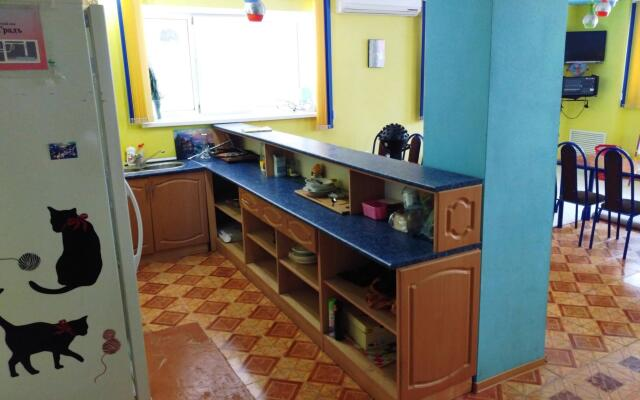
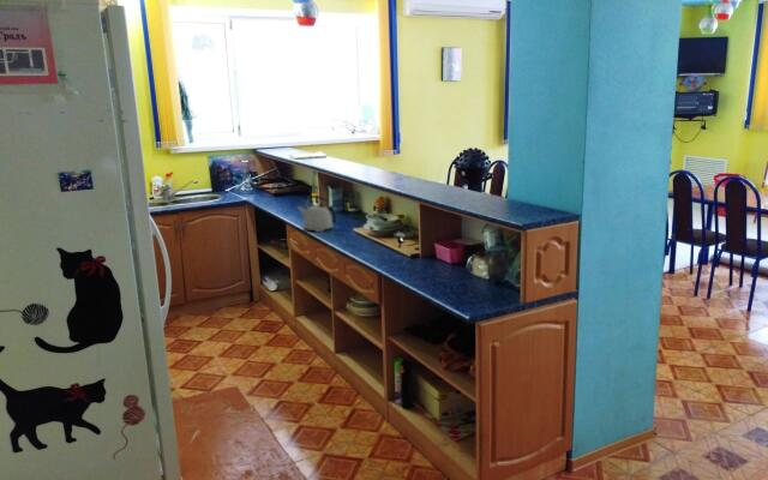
+ kettle (316, 211)
